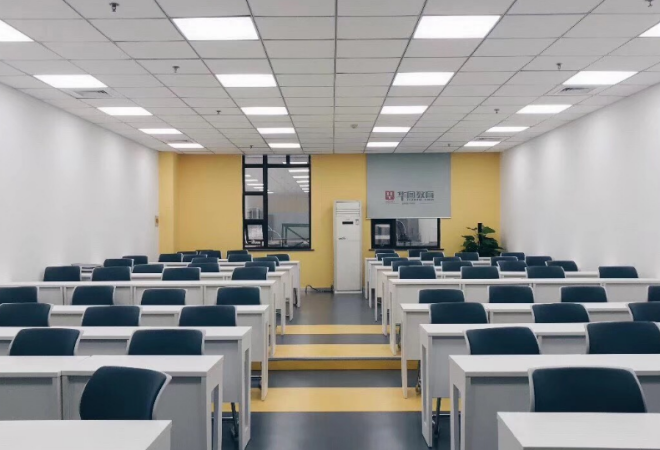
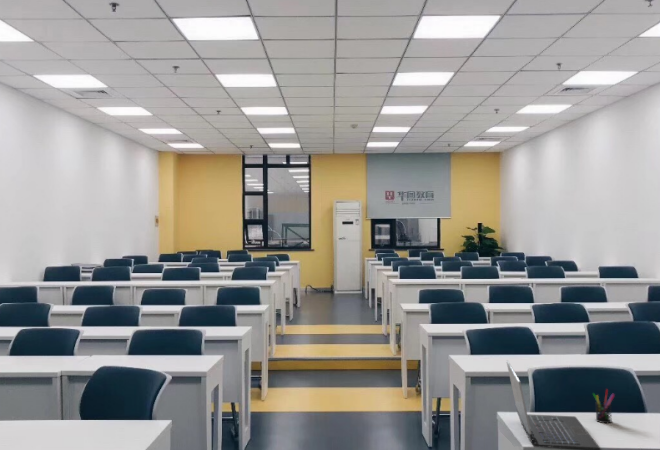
+ pen holder (602, 405)
+ laptop computer (549, 415)
